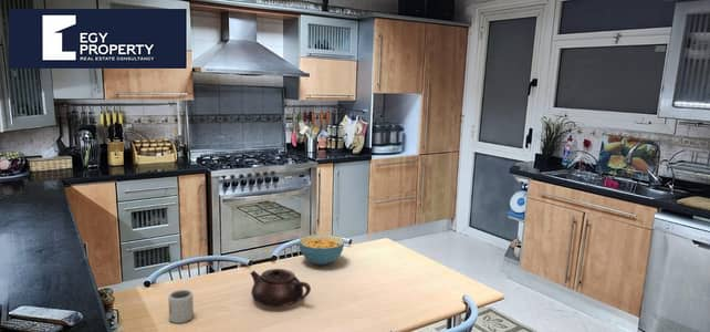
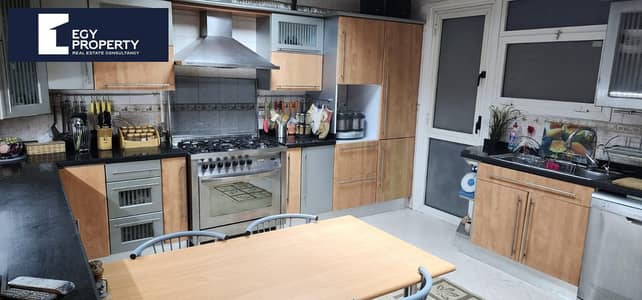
- teapot (278, 284)
- cereal bowl (321, 251)
- cup (181, 303)
